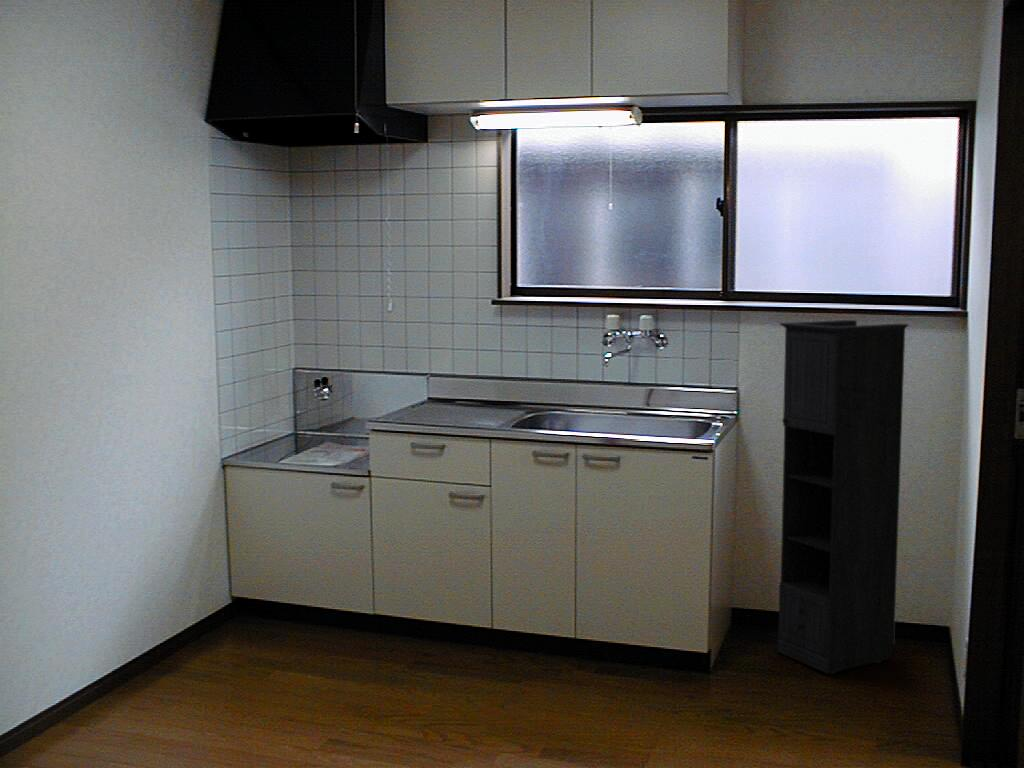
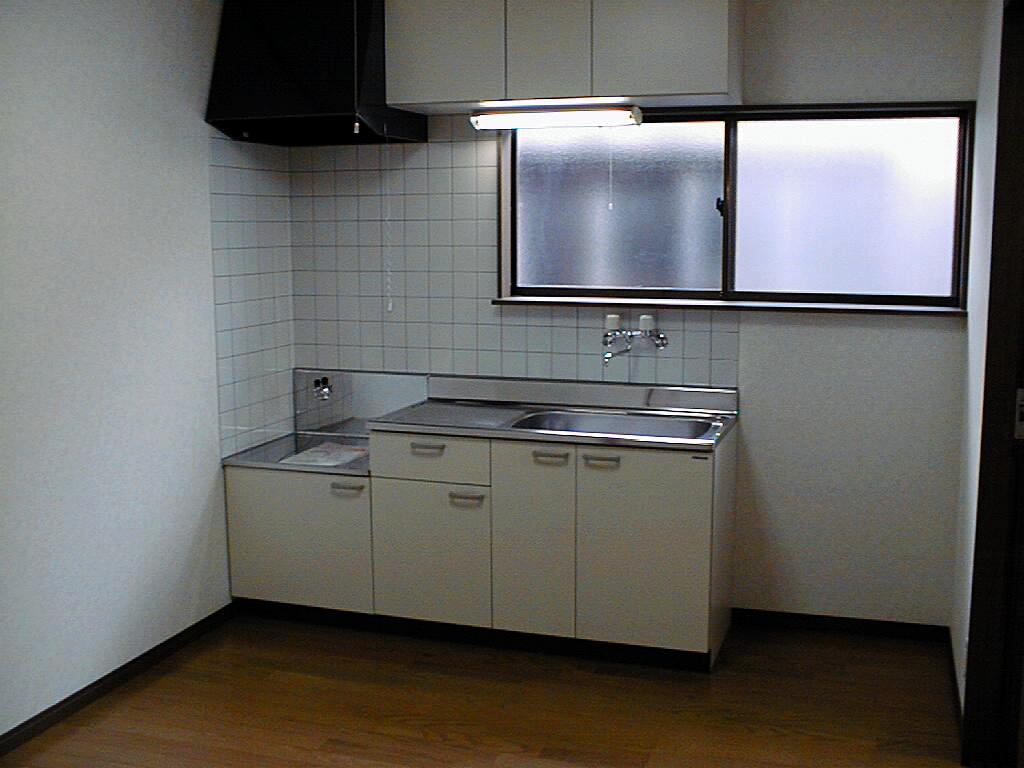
- storage cabinet (838, 492)
